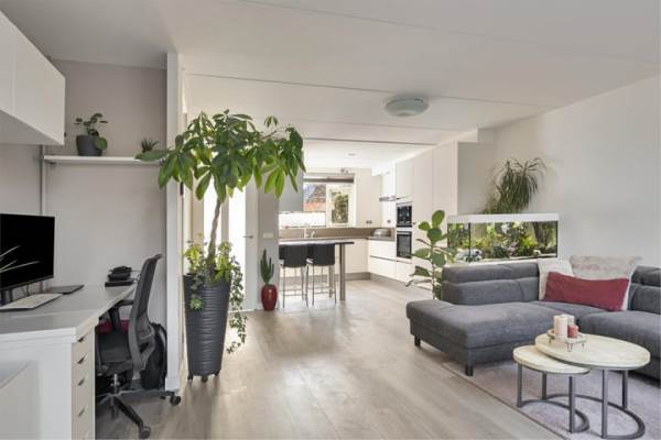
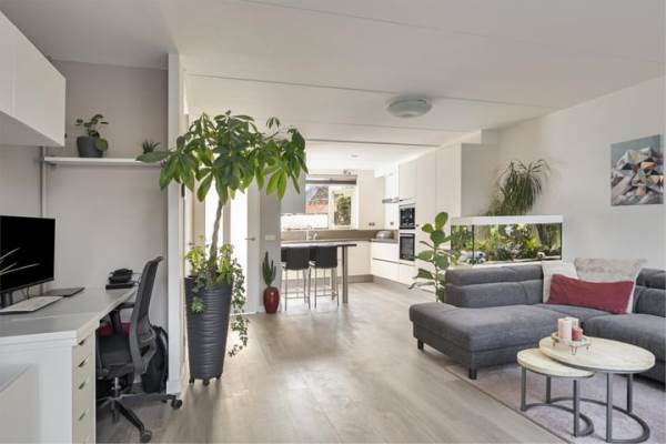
+ wall art (635, 172)
